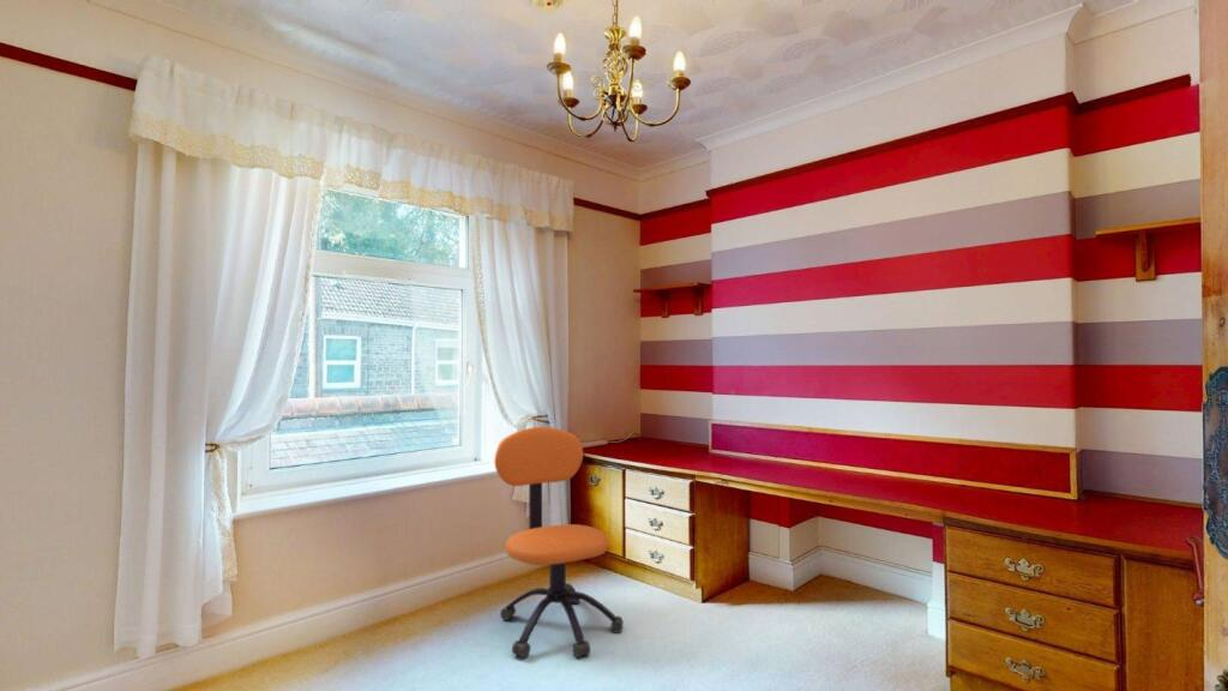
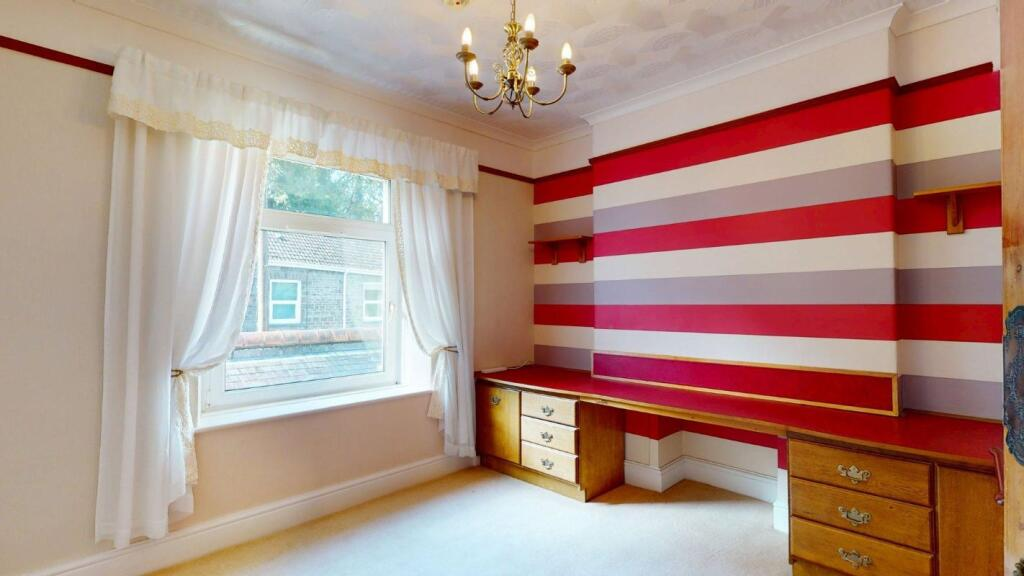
- office chair (558, 528)
